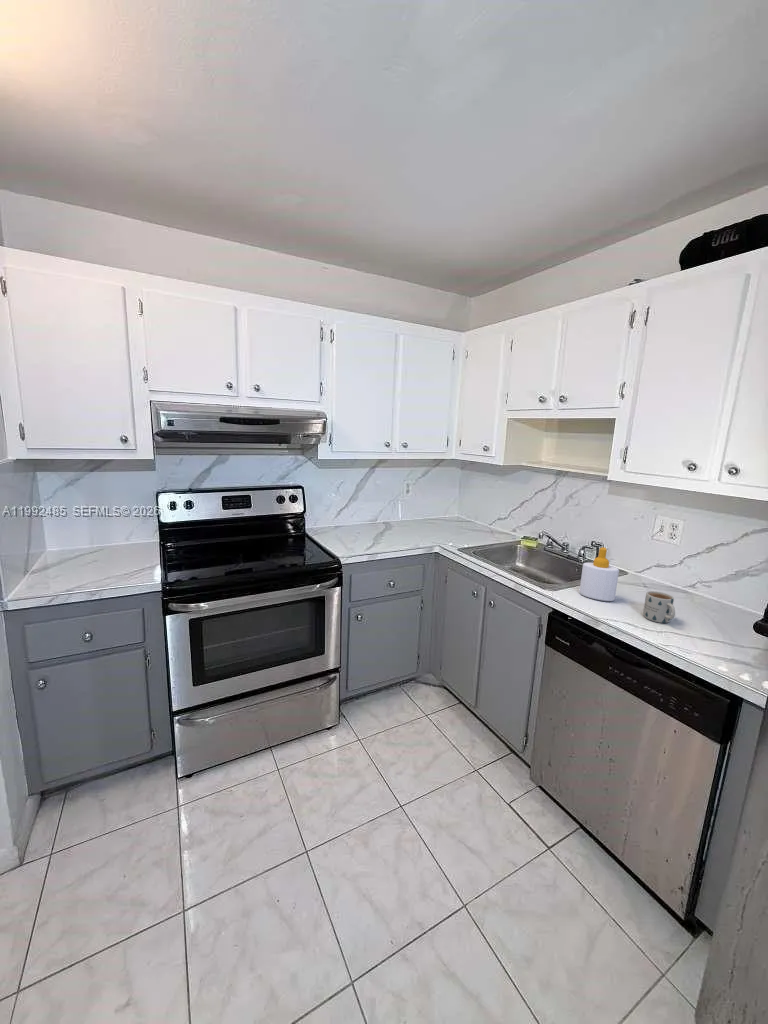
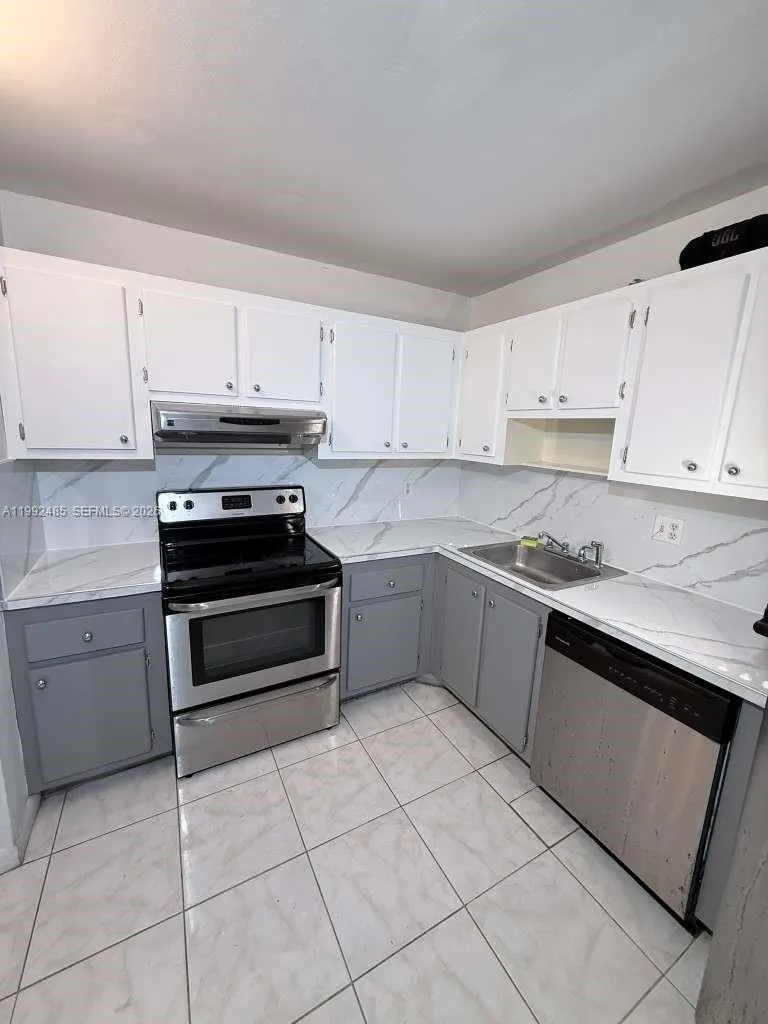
- mug (661, 608)
- soap bottle (599, 573)
